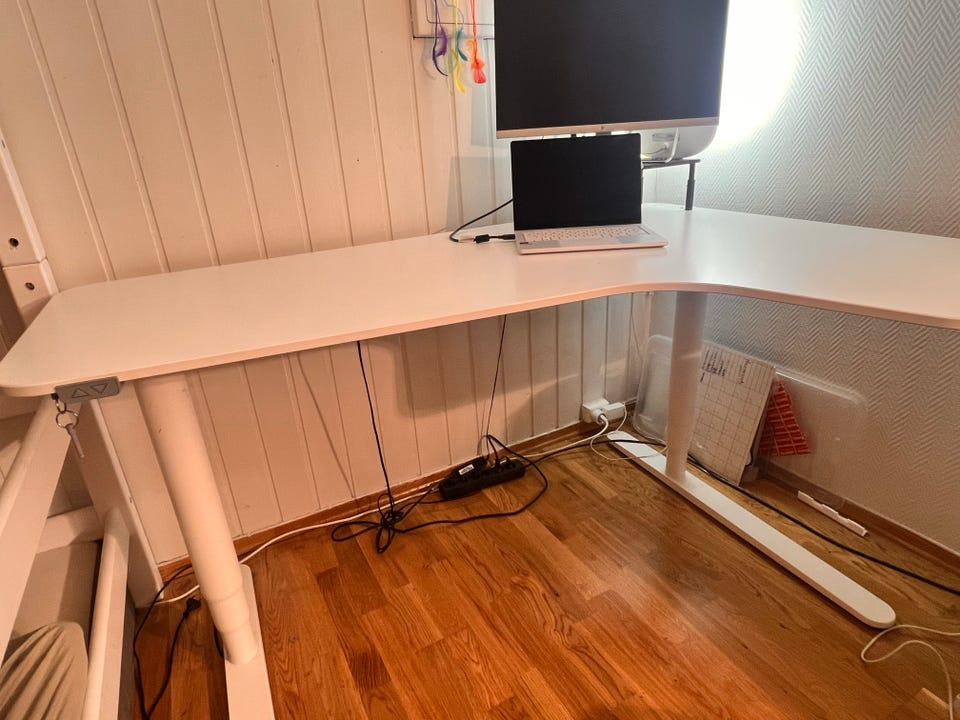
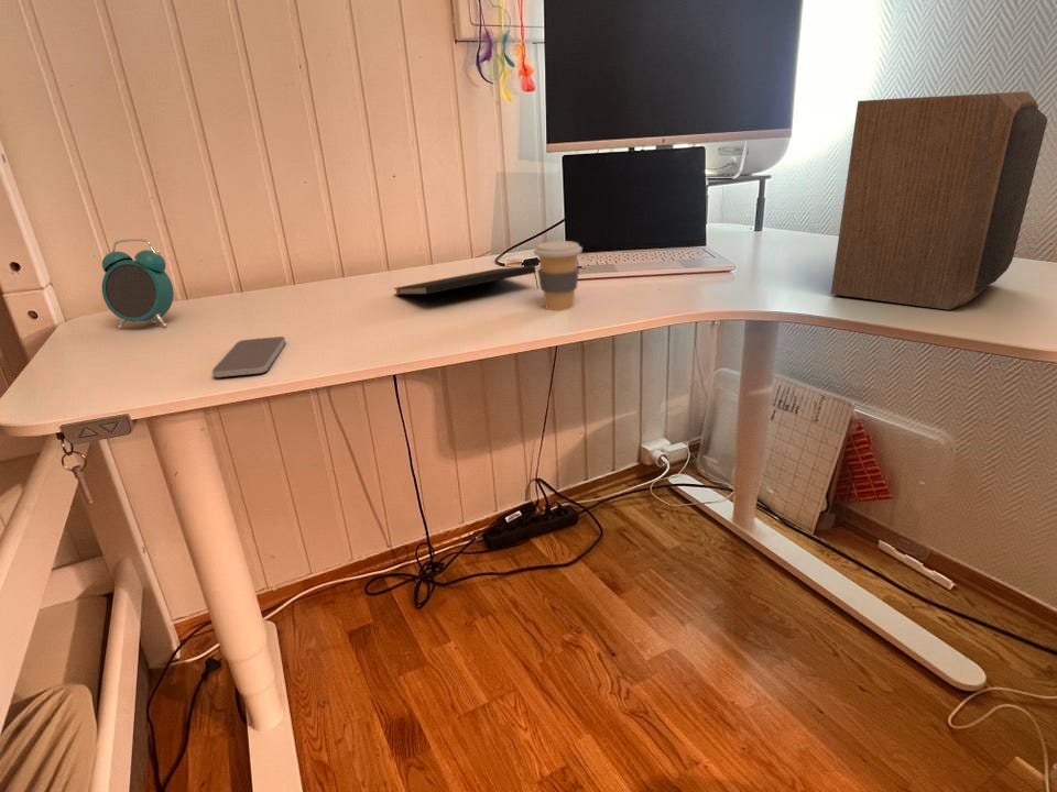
+ notepad (464, 280)
+ smartphone (251, 355)
+ speaker (934, 198)
+ alarm clock (137, 284)
+ coffee cup (558, 276)
